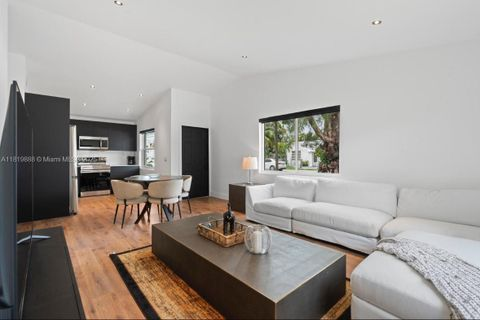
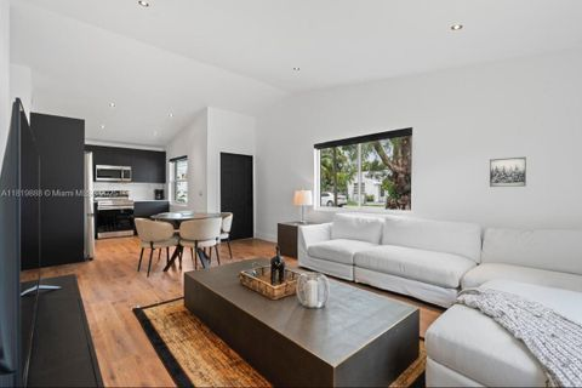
+ wall art (507, 172)
